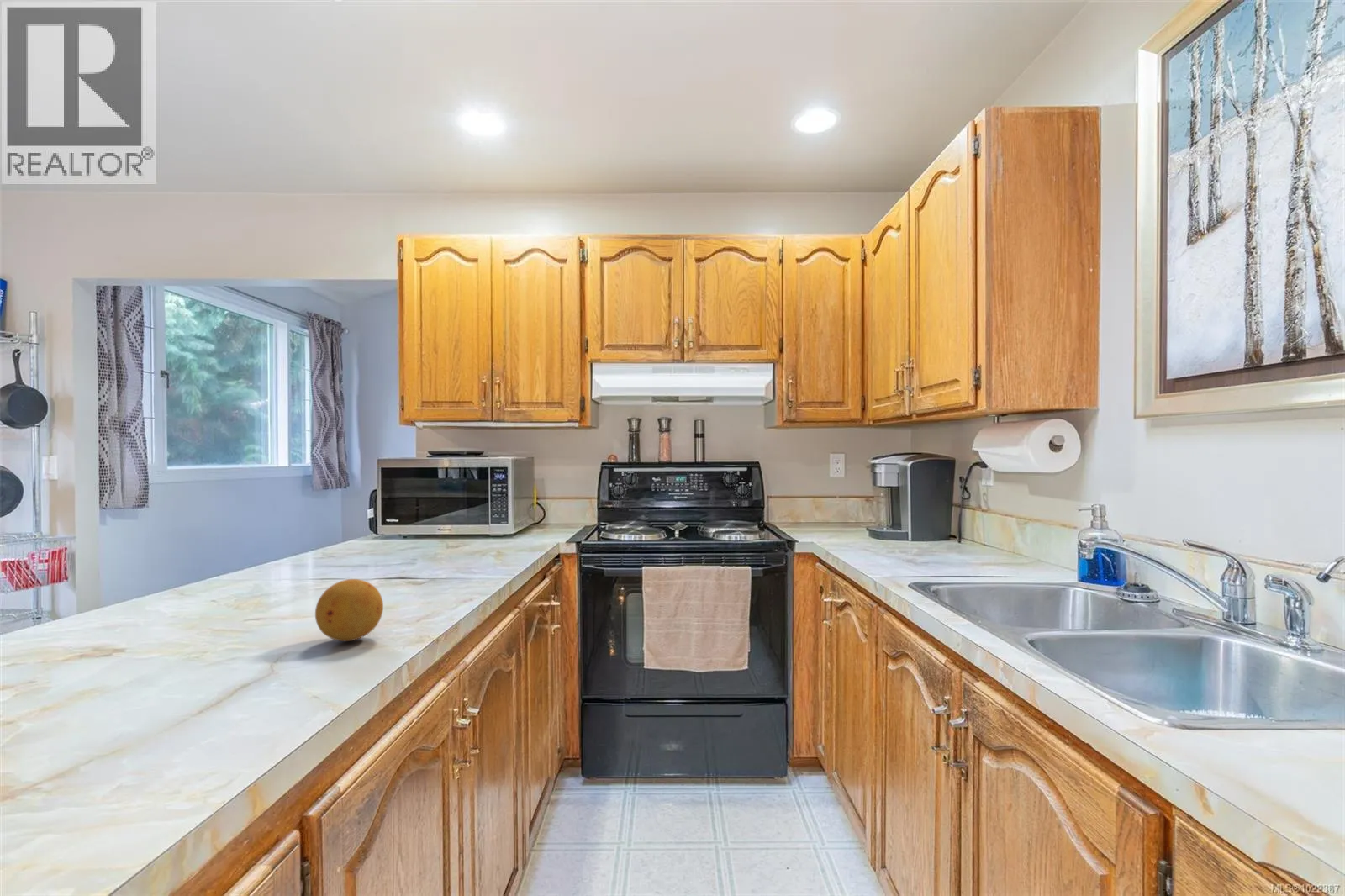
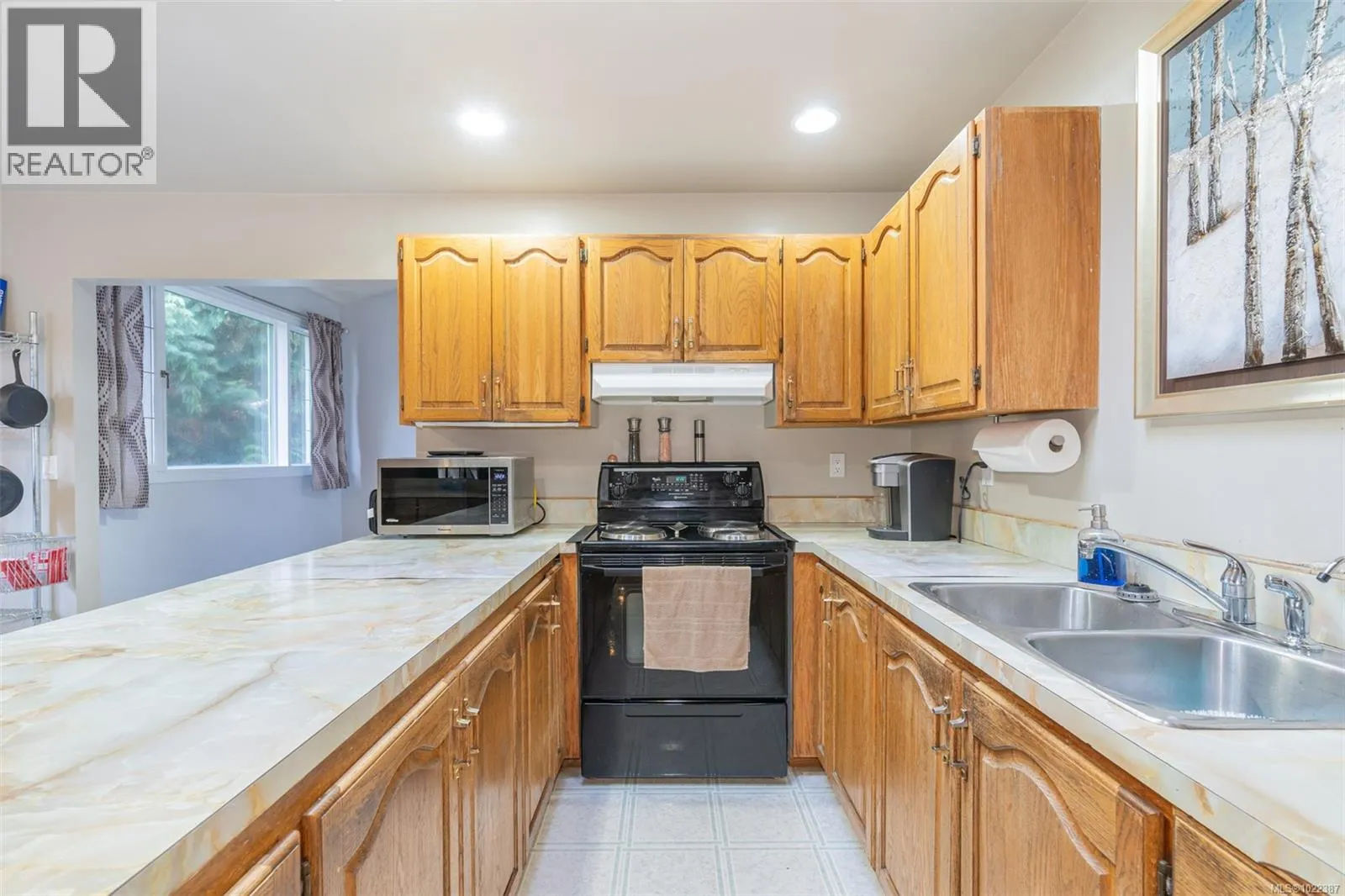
- fruit (350, 609)
